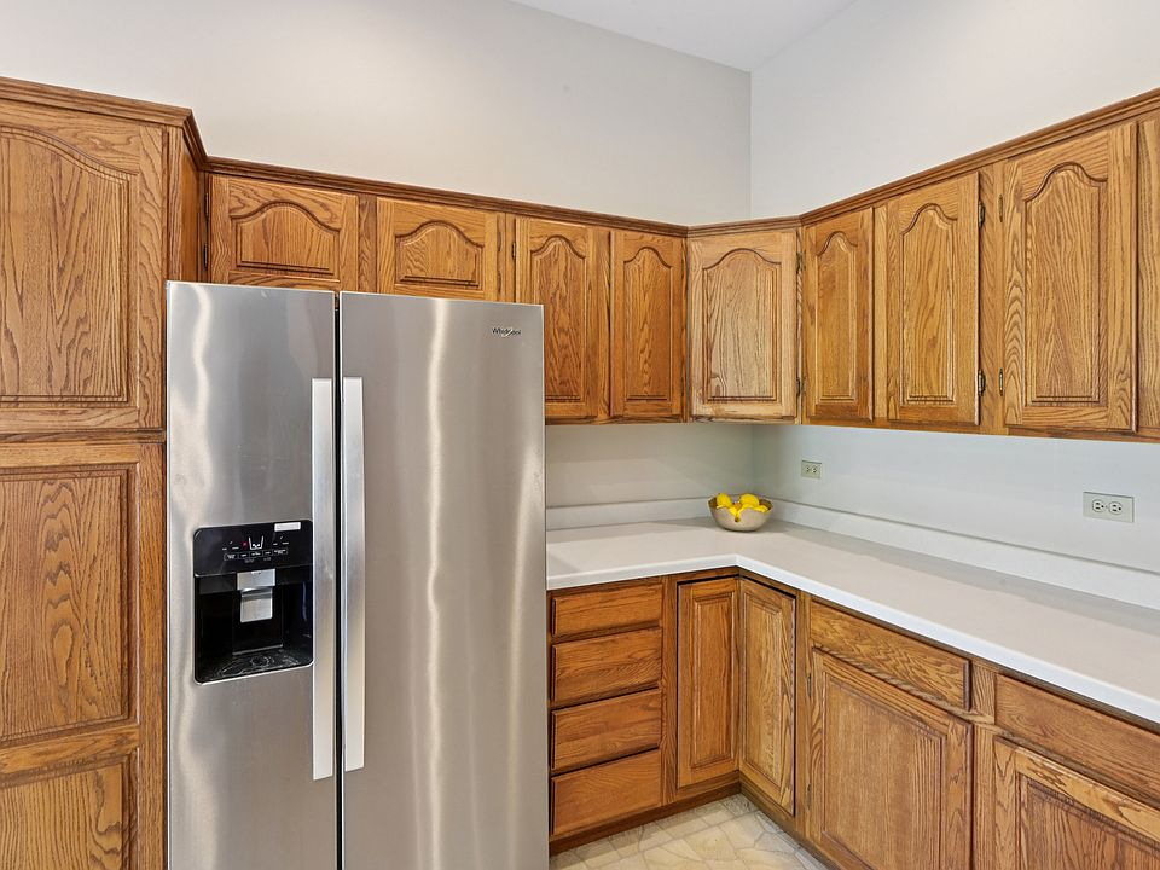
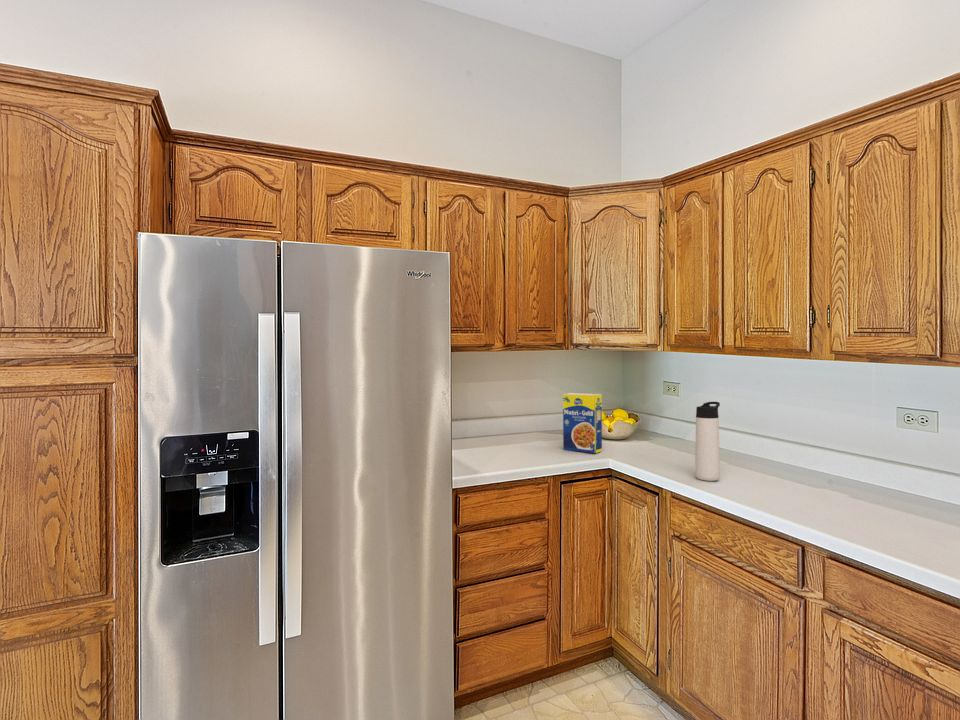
+ legume (582, 422)
+ thermos bottle (709, 440)
